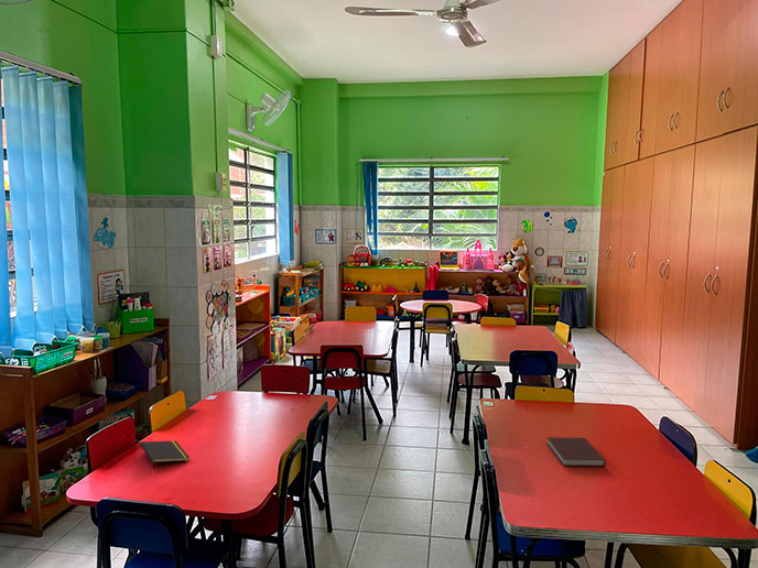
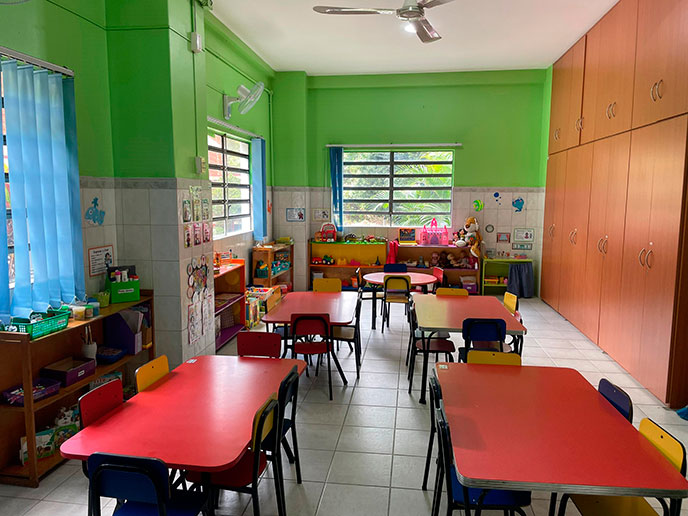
- notebook (574, 450)
- notepad (164, 450)
